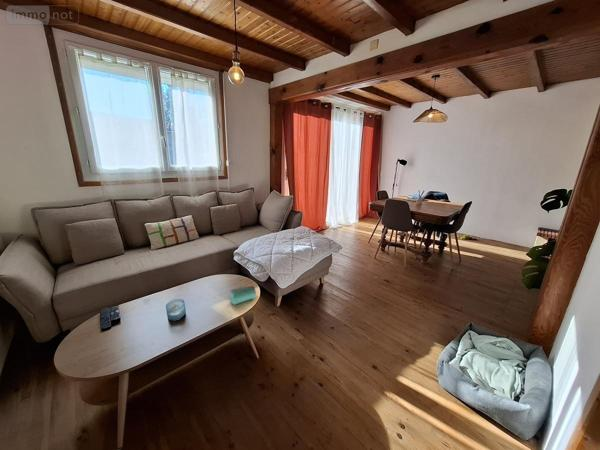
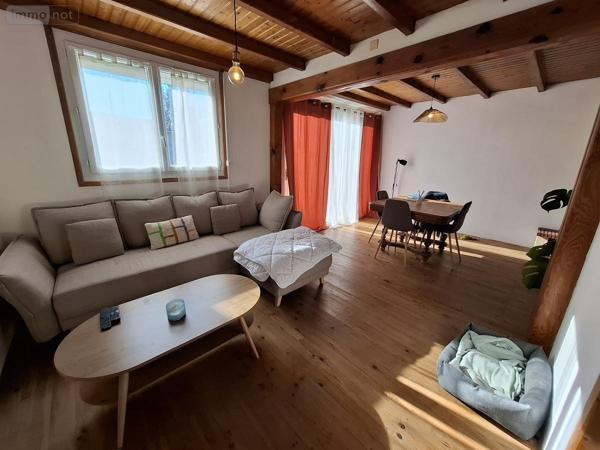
- speaker (243, 295)
